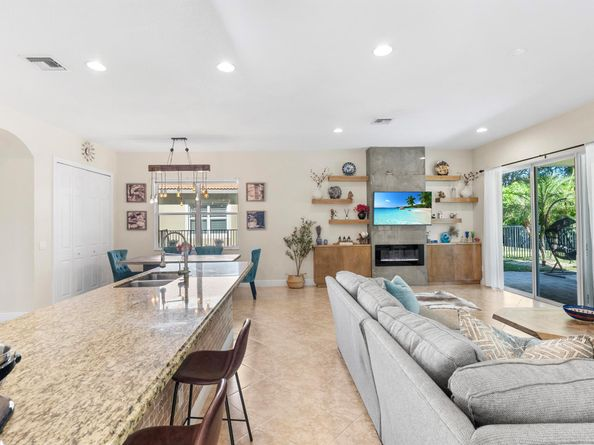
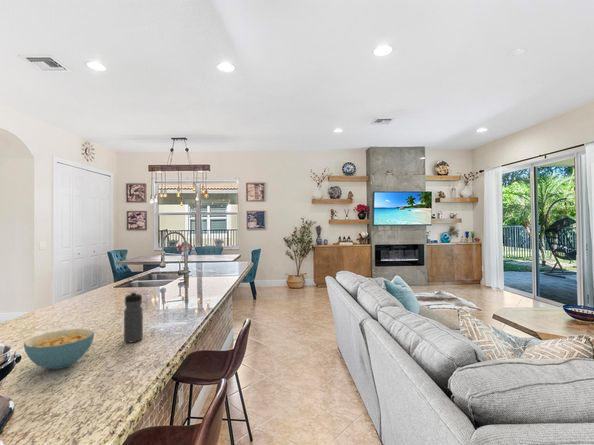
+ cereal bowl (60, 351)
+ water bottle (133, 315)
